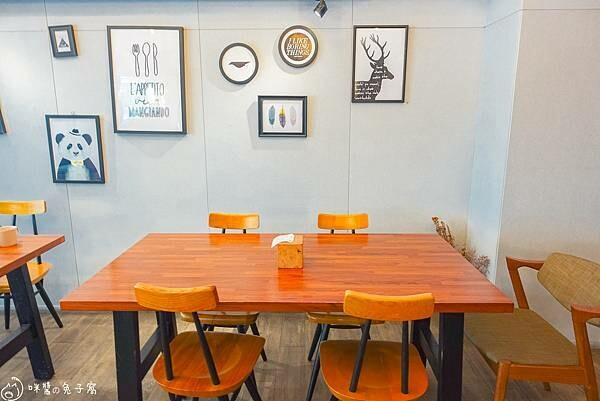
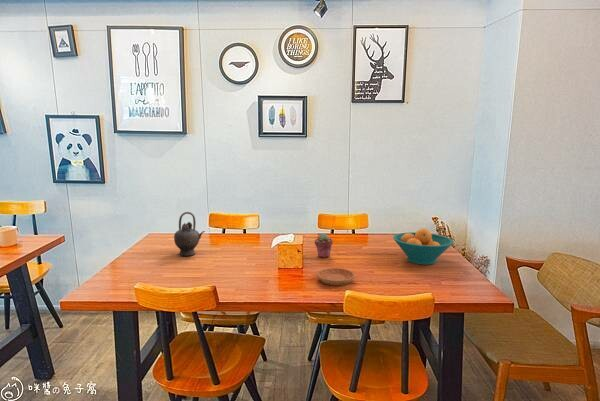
+ potted succulent (323, 244)
+ fruit bowl (422, 244)
+ teapot (189, 233)
+ saucer (335, 277)
